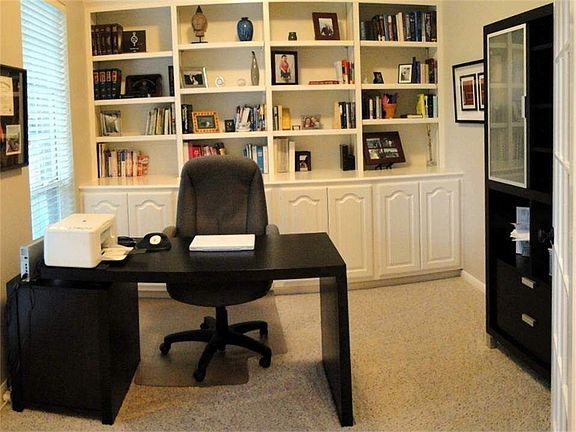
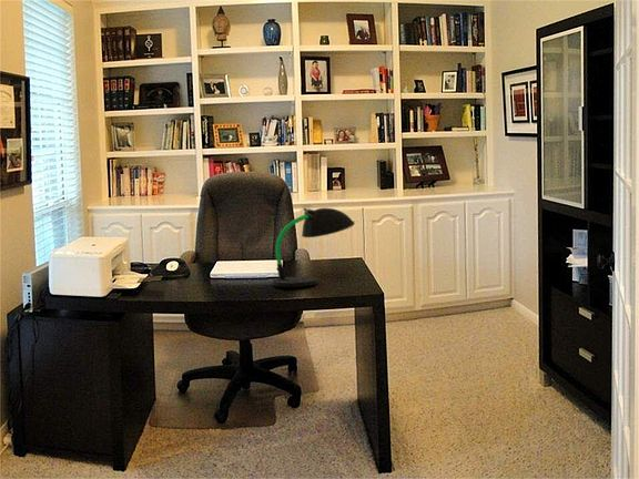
+ desk lamp (313, 236)
